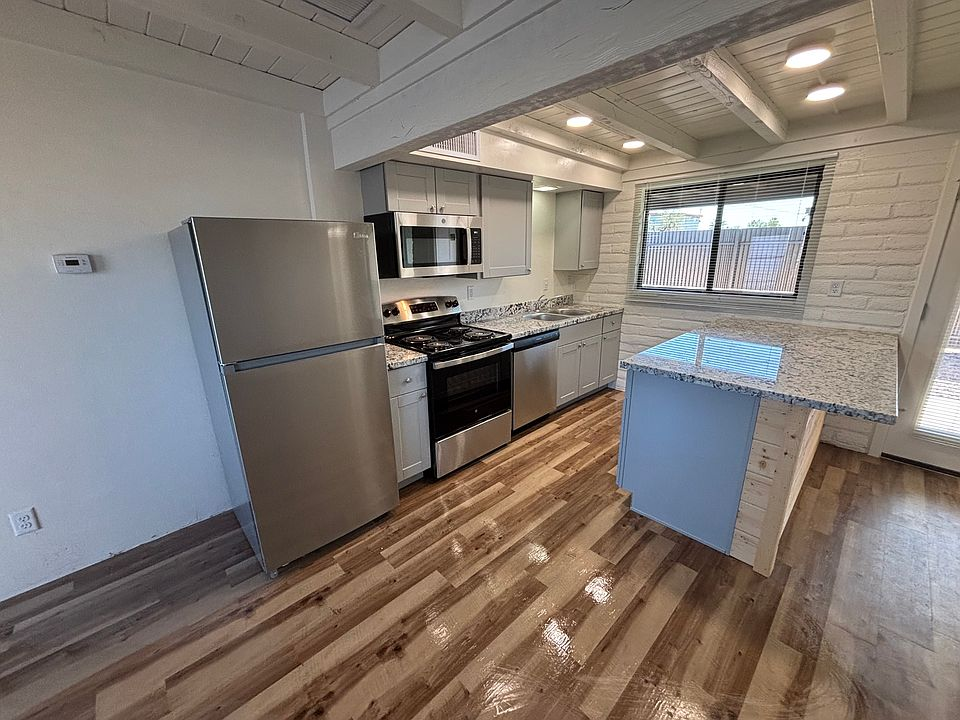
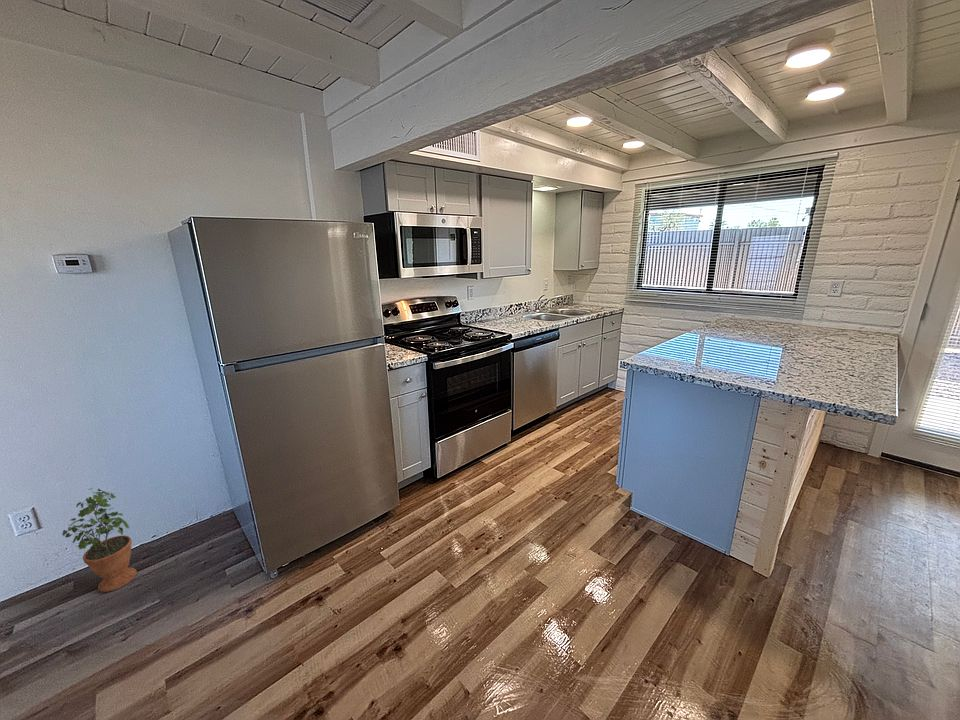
+ potted plant (99, 538)
